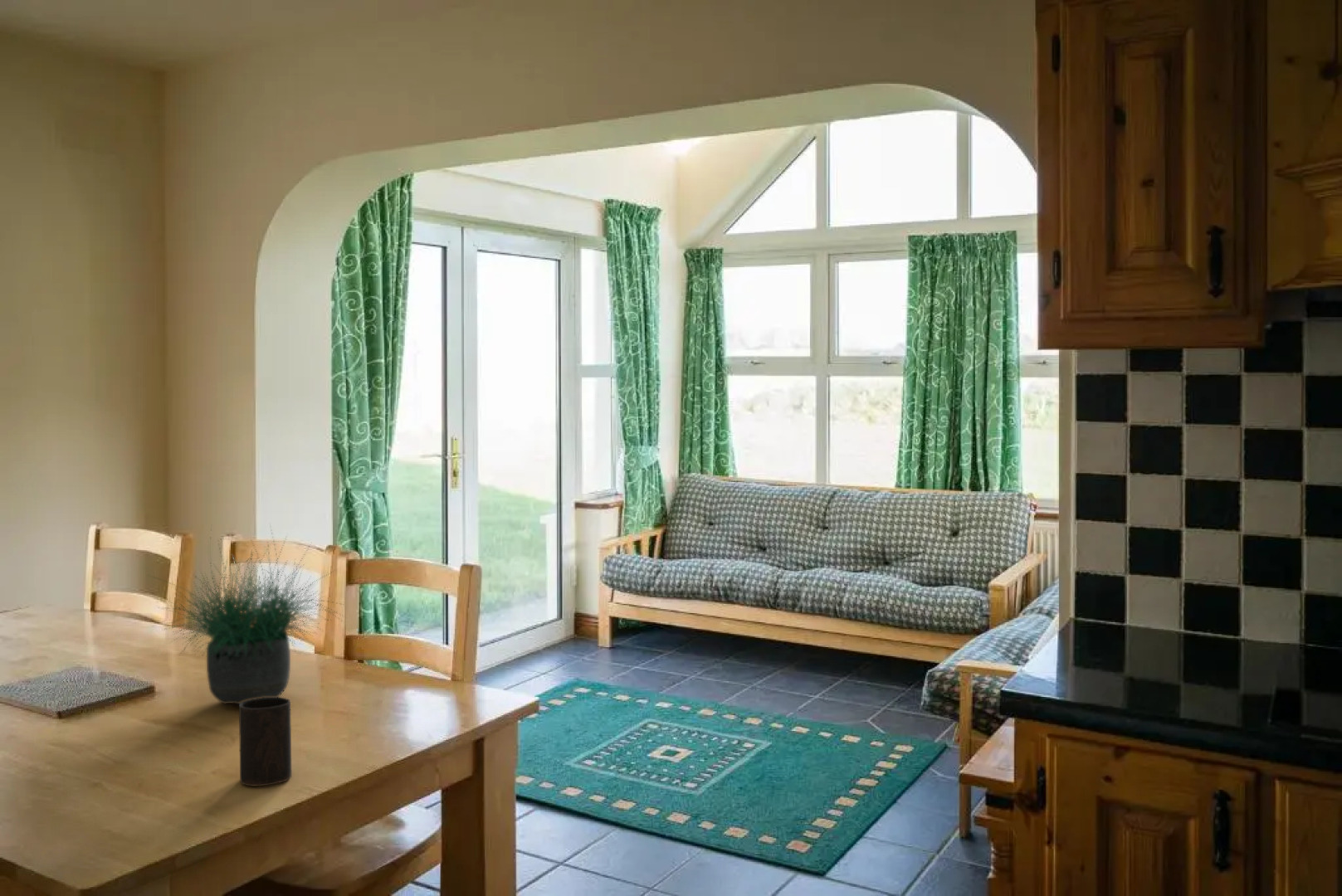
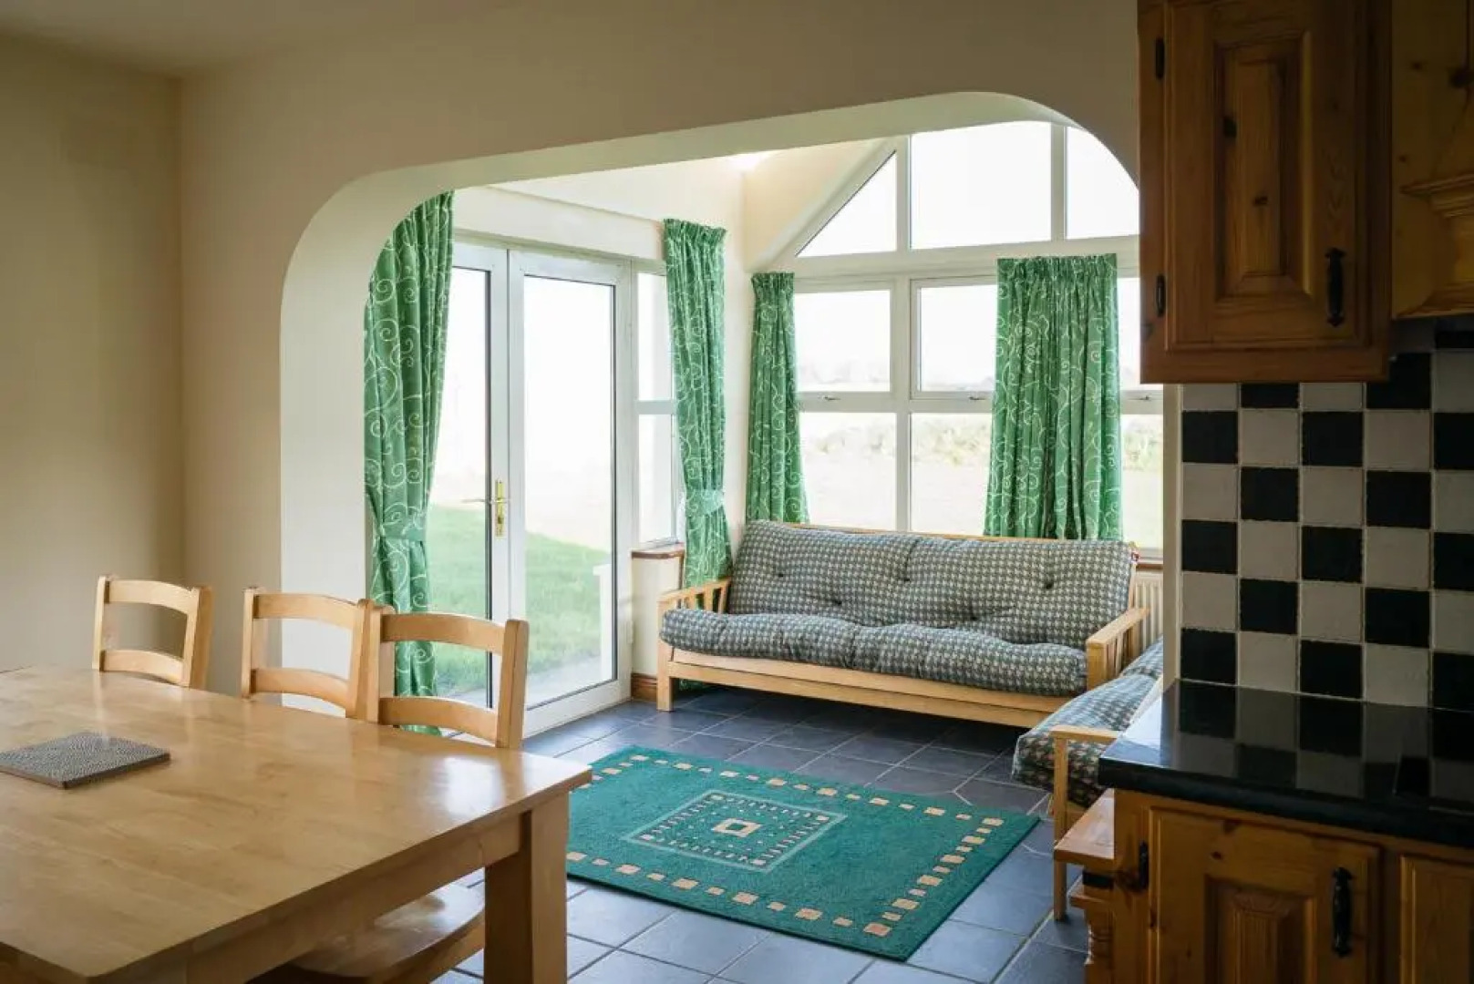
- cup (265, 740)
- potted plant (249, 611)
